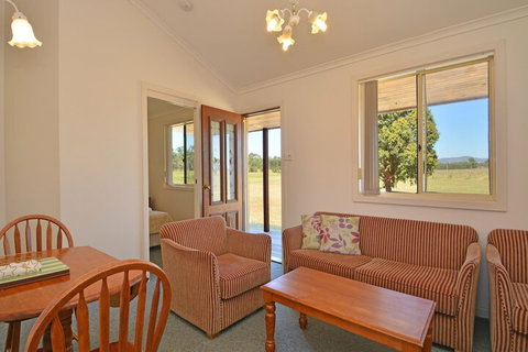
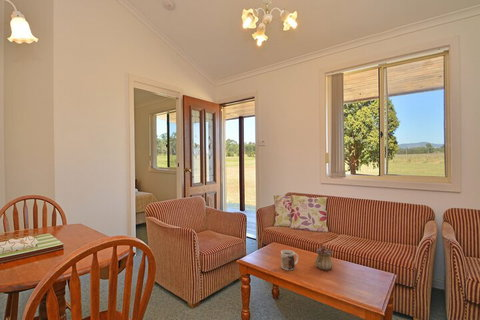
+ teapot (323, 256)
+ mug (289, 259)
